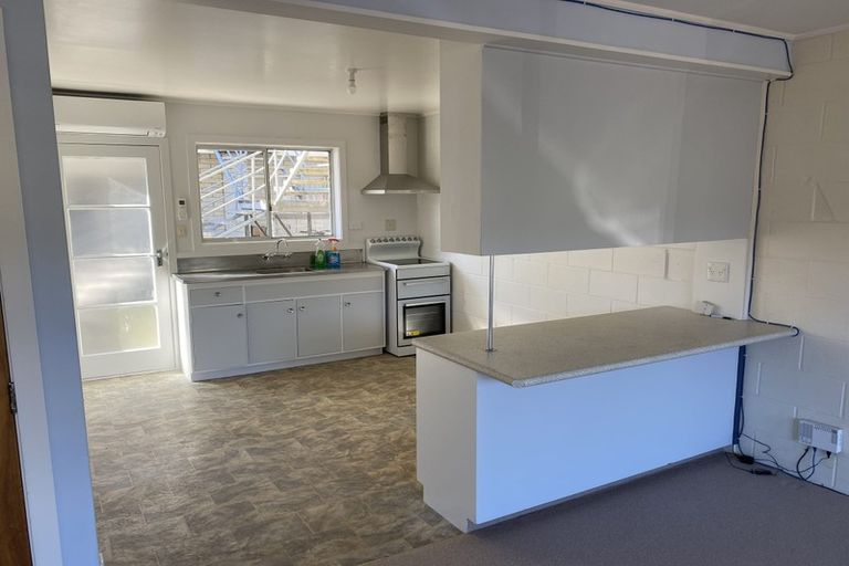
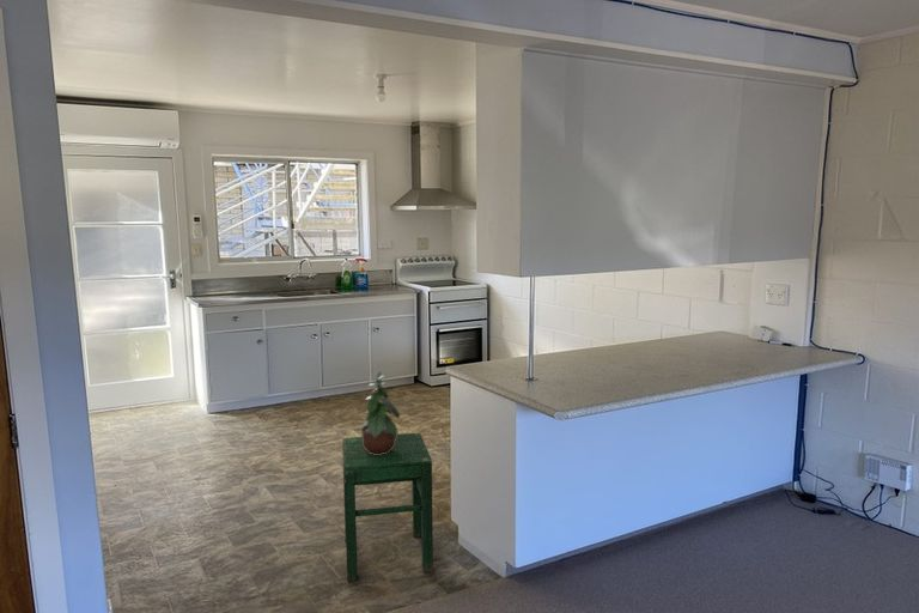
+ stool (385, 508)
+ potted plant (381, 411)
